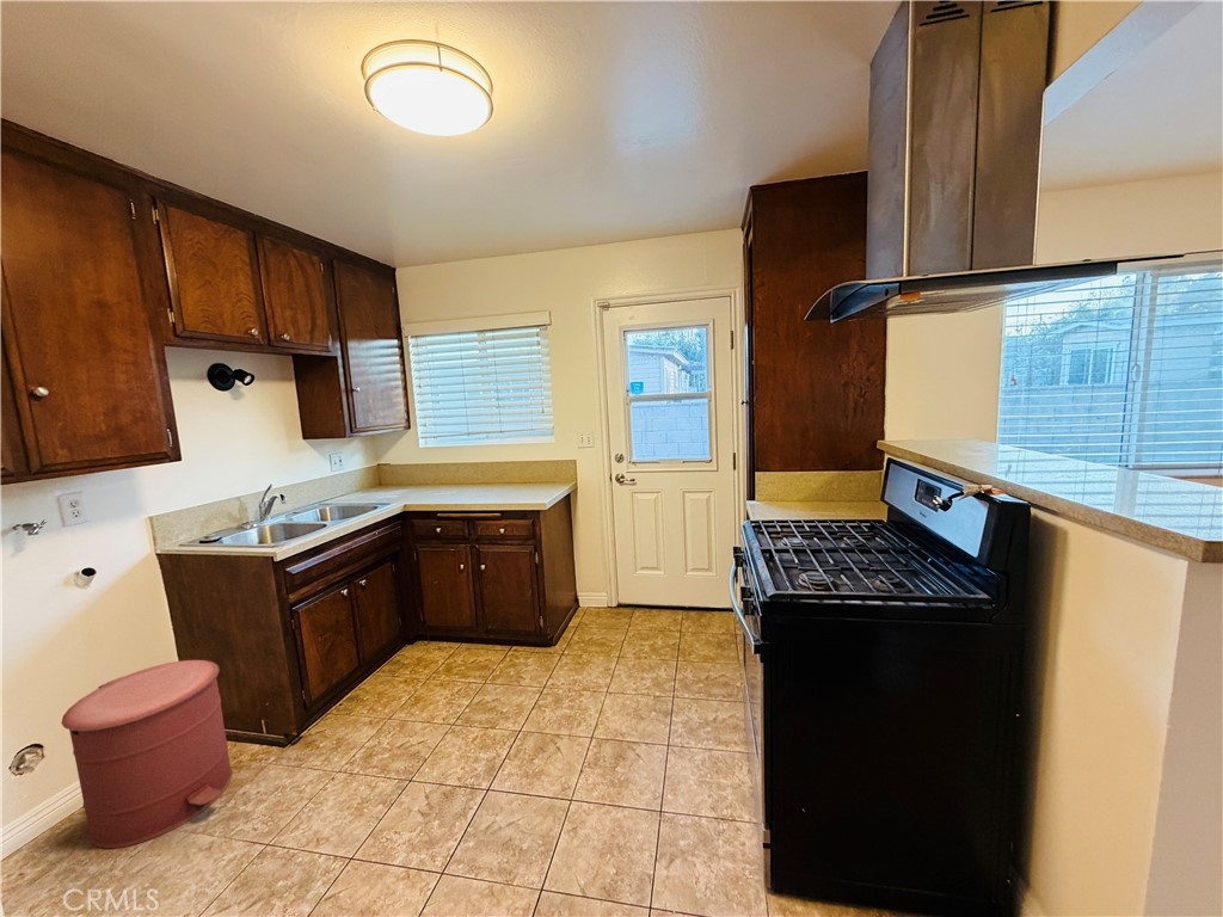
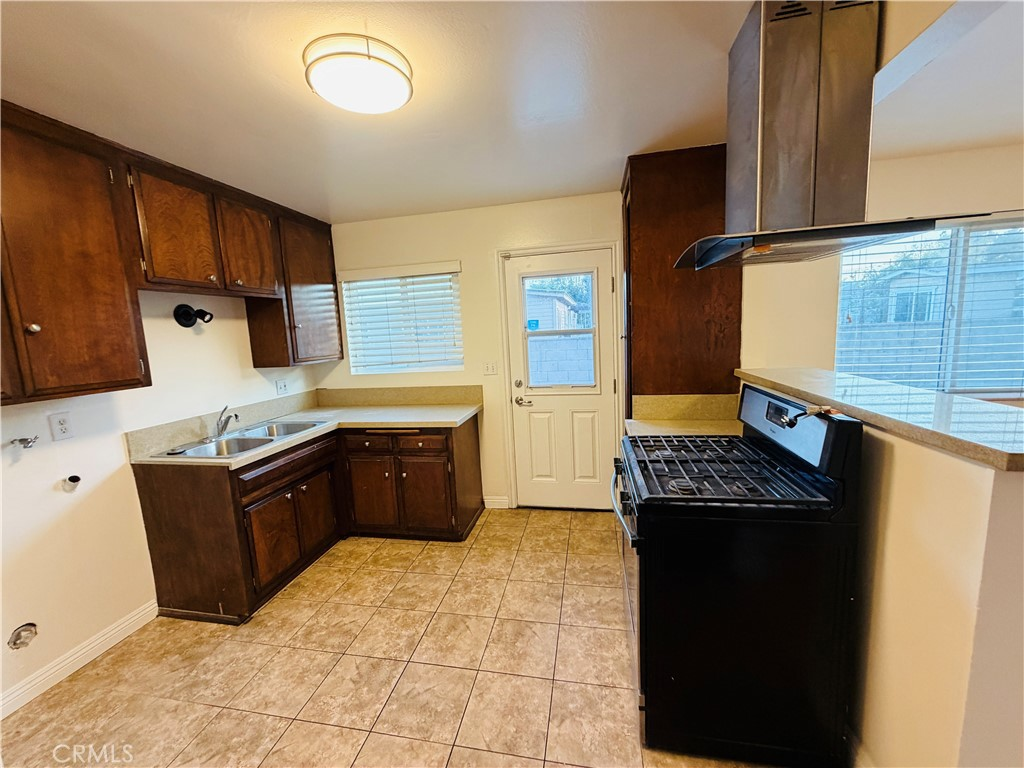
- trash can (156, 744)
